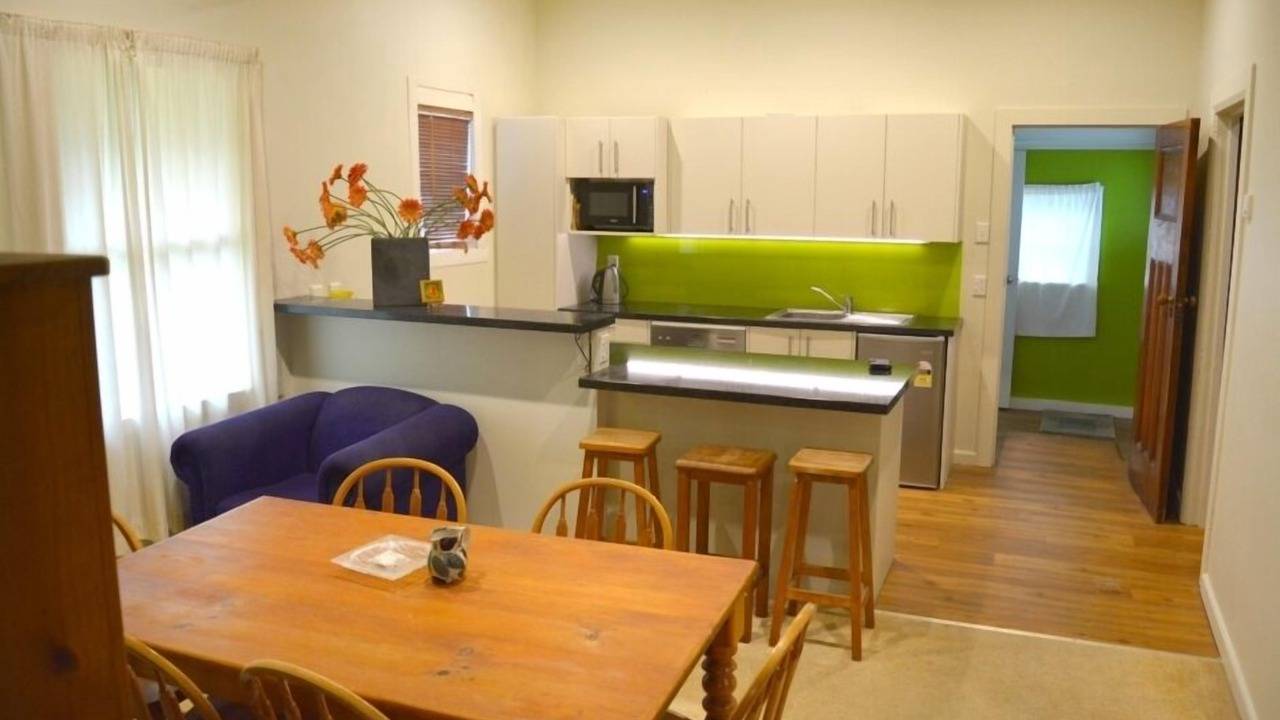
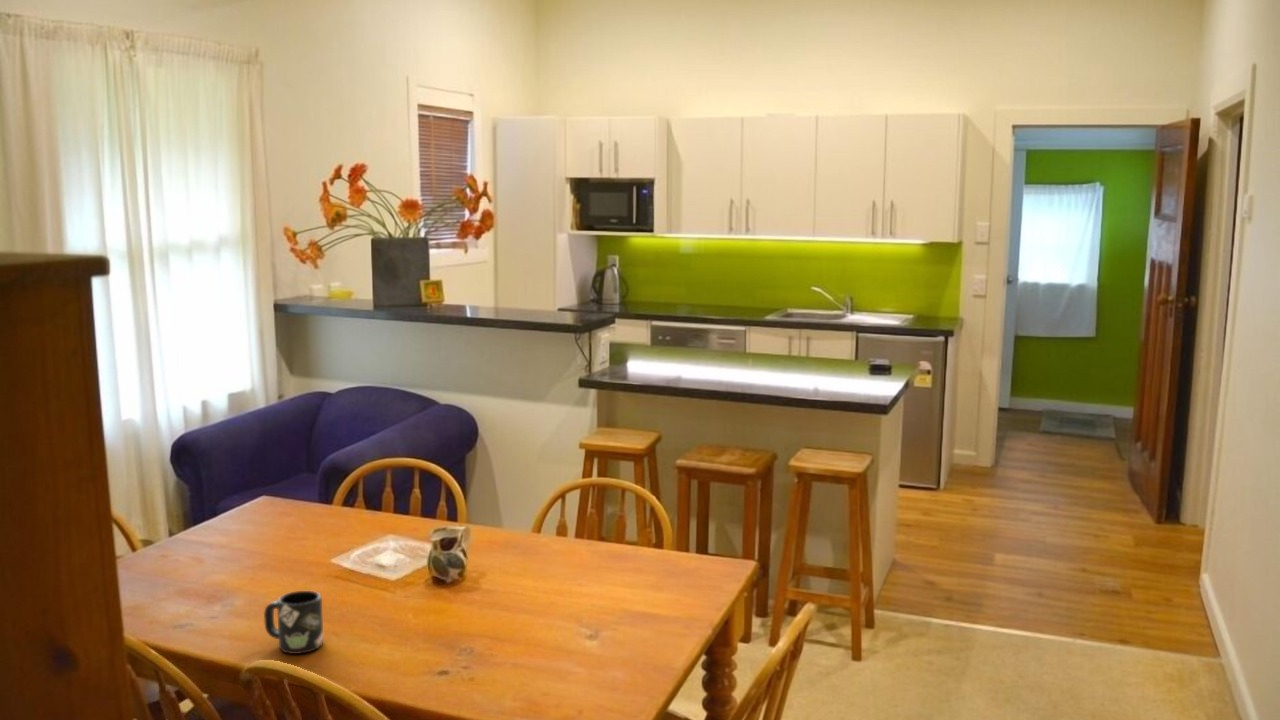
+ mug (292, 620)
